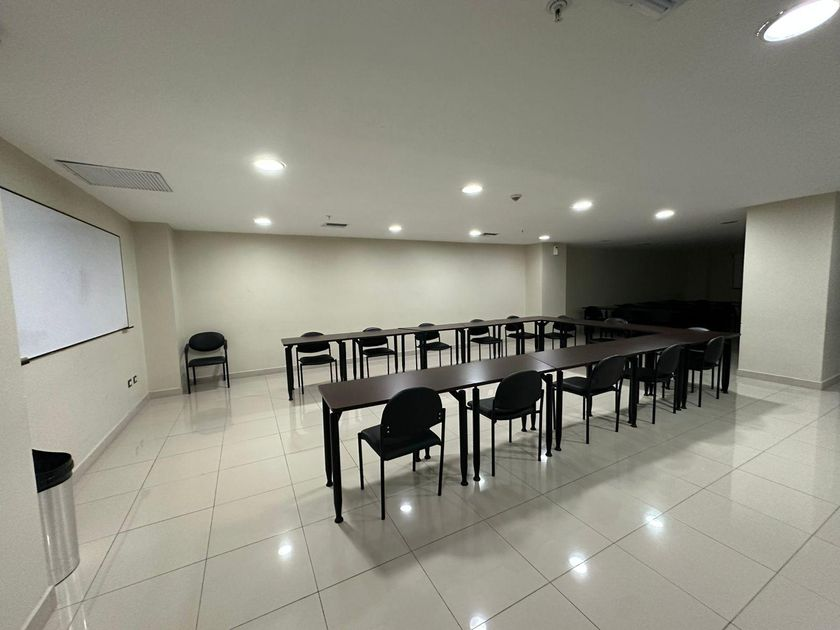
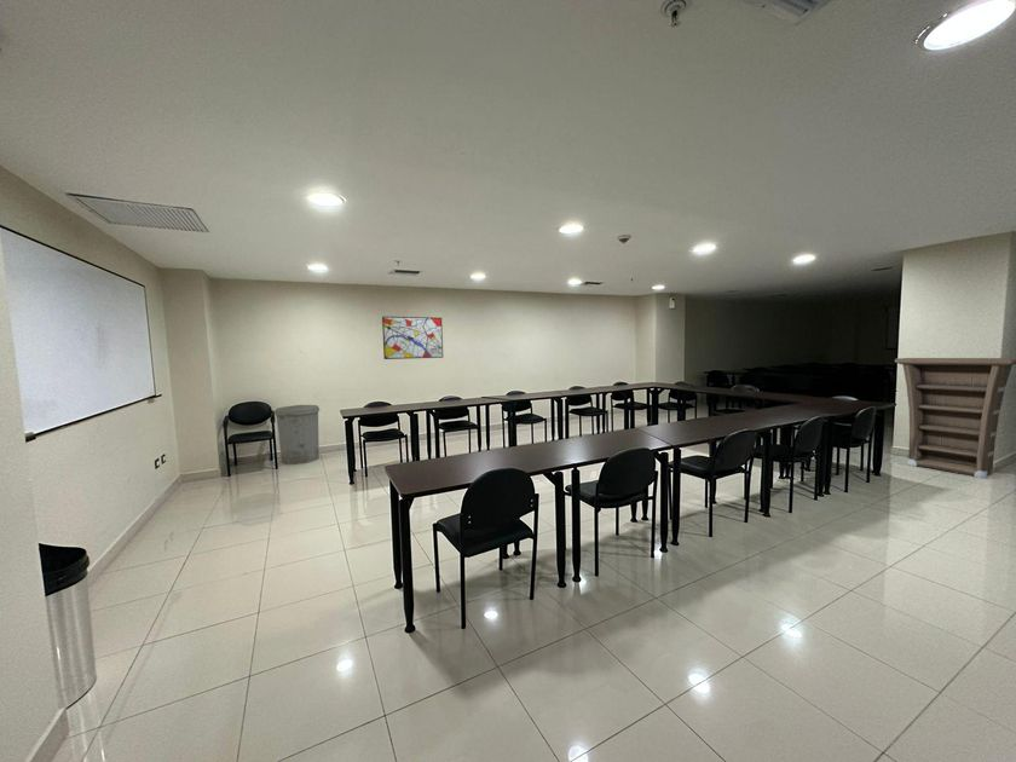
+ wall art (414, 337)
+ cabinet (951, 414)
+ trash can (299, 432)
